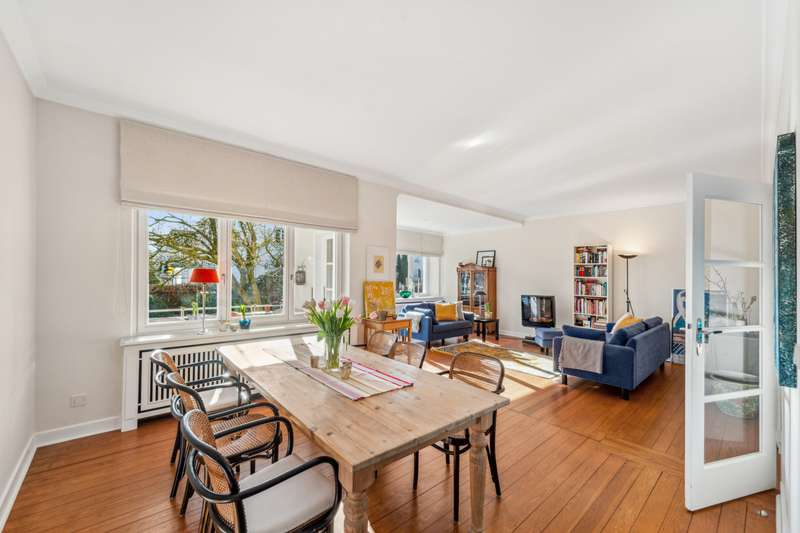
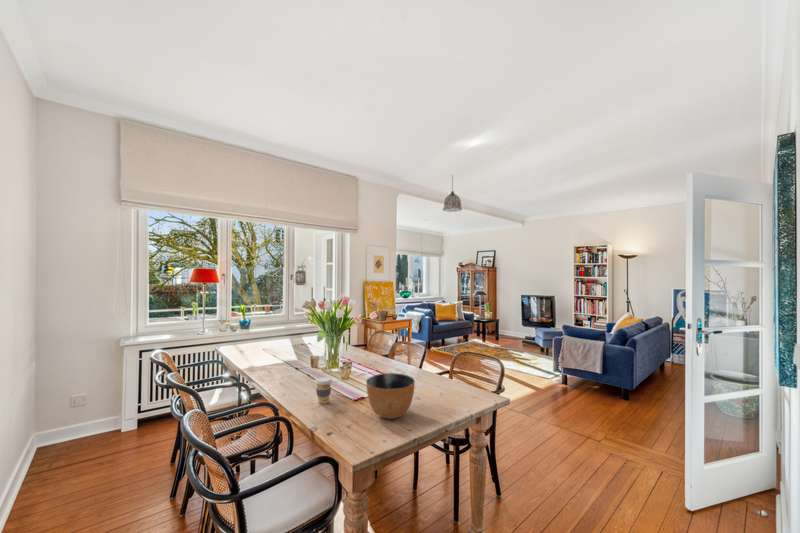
+ coffee cup (323, 390)
+ bowl (390, 397)
+ pendant lamp (452, 192)
